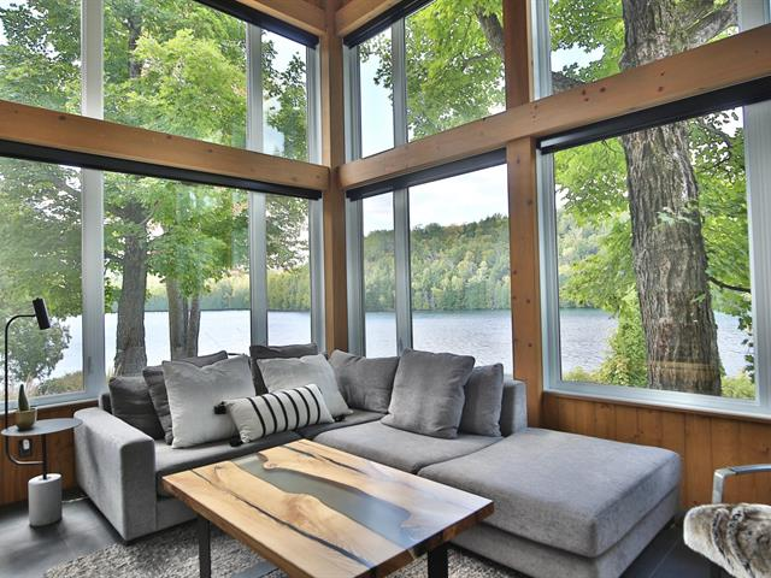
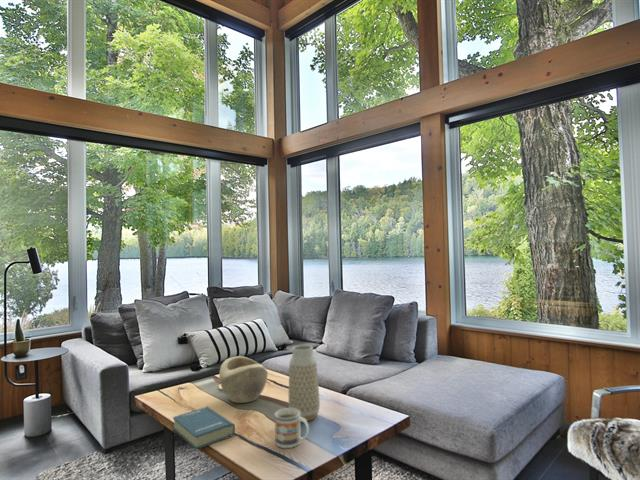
+ vase (303, 382)
+ book (203, 425)
+ decorative bowl (244, 379)
+ mug (290, 428)
